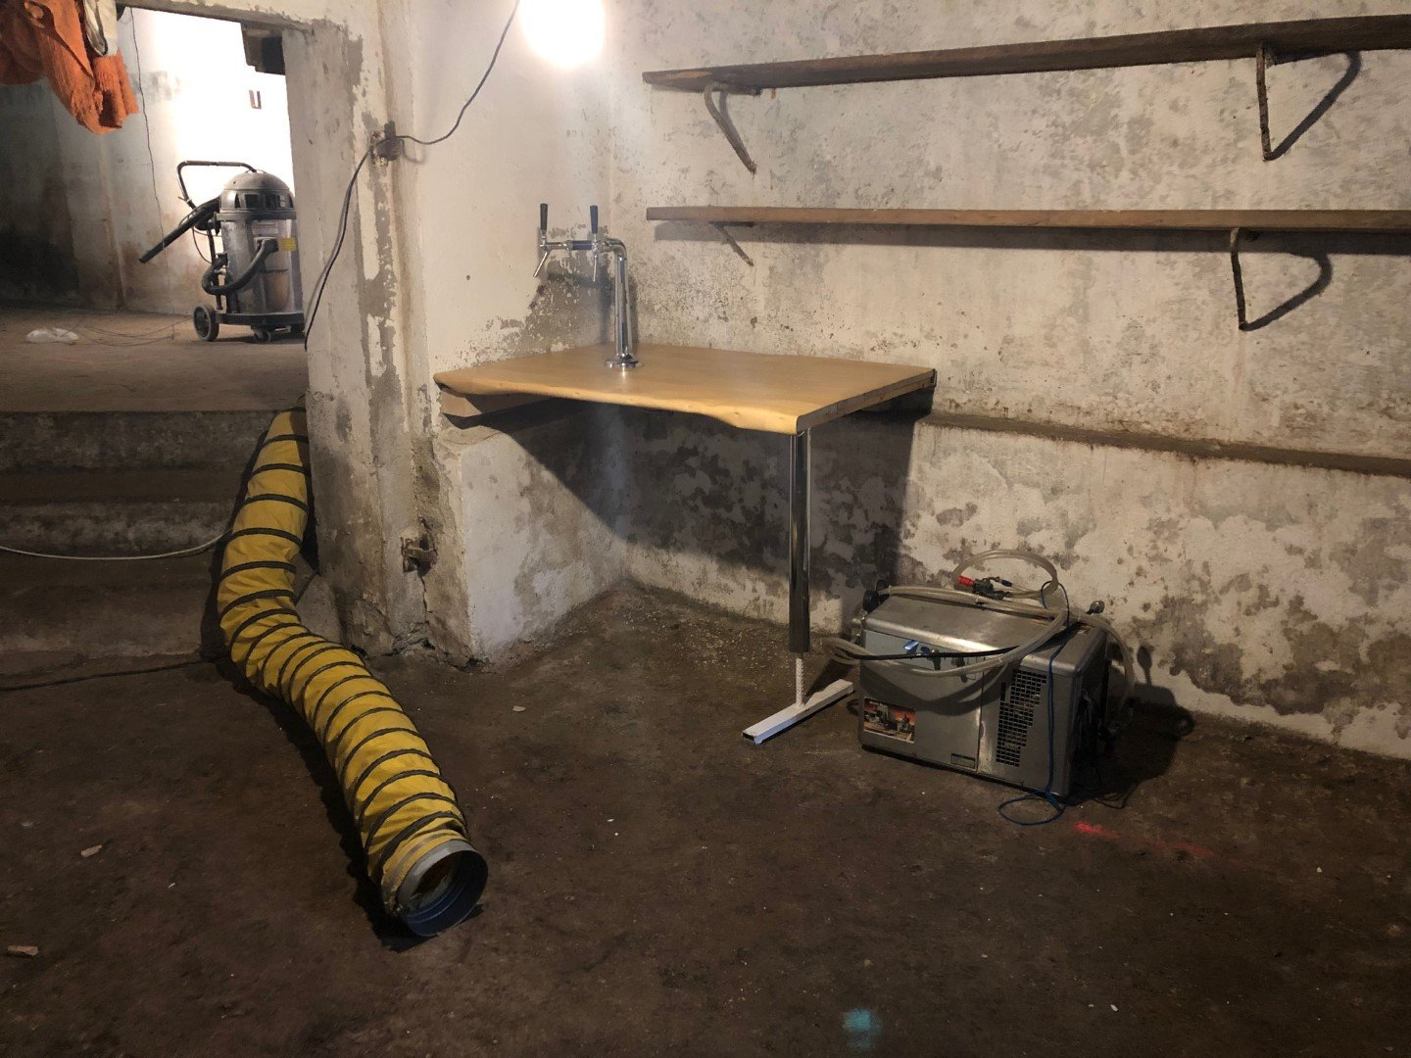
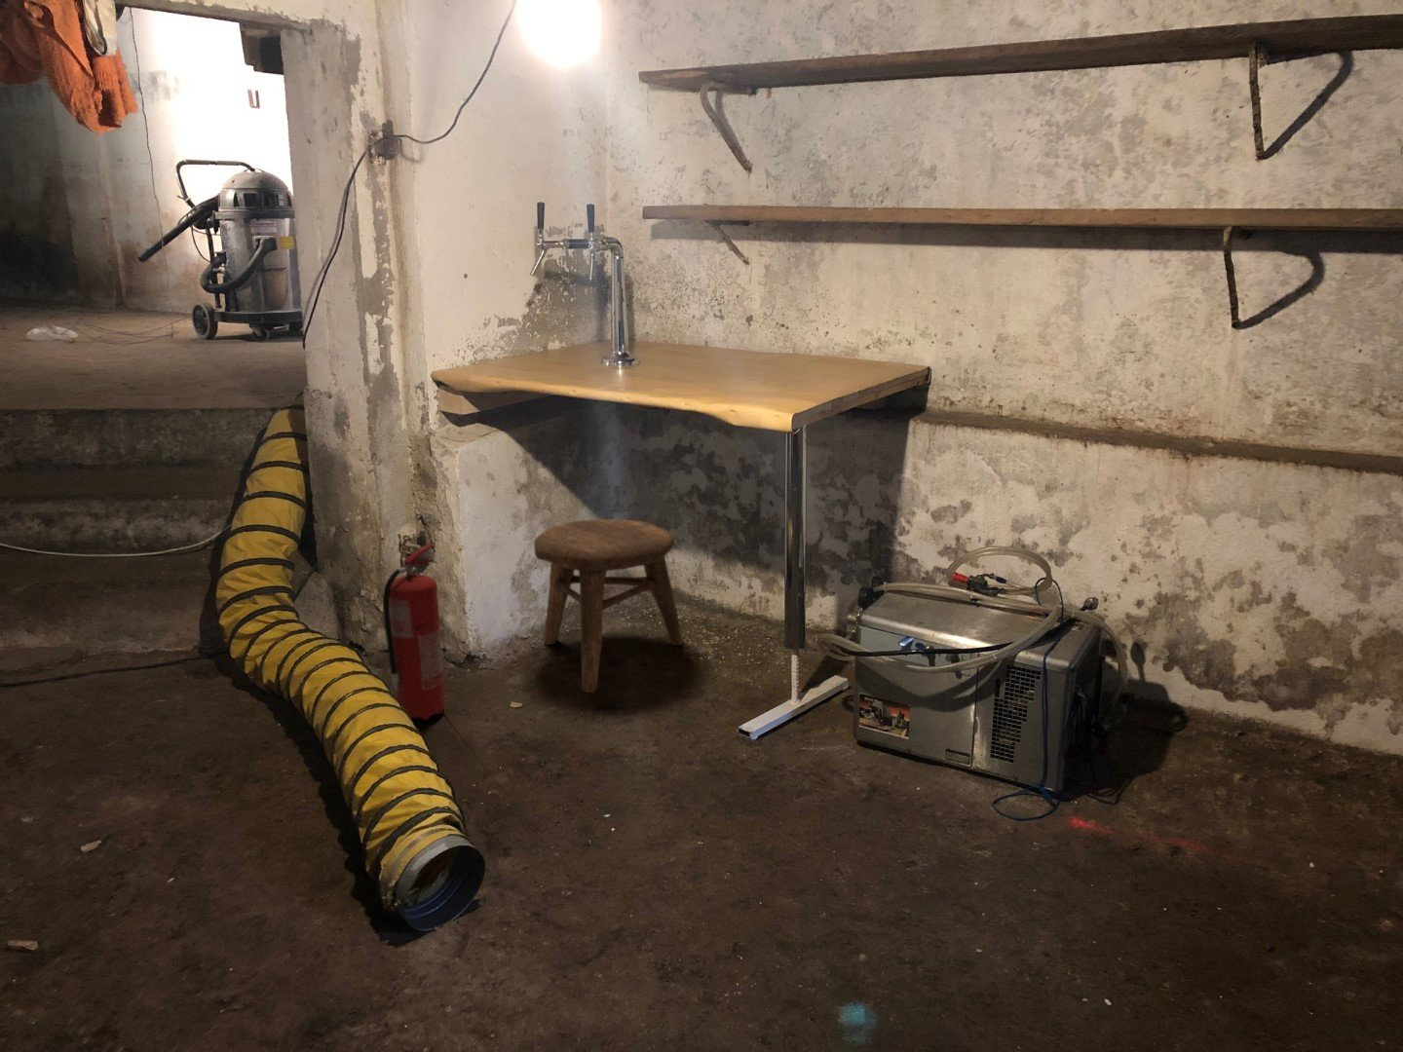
+ stool (599, 596)
+ fire extinguisher (414, 633)
